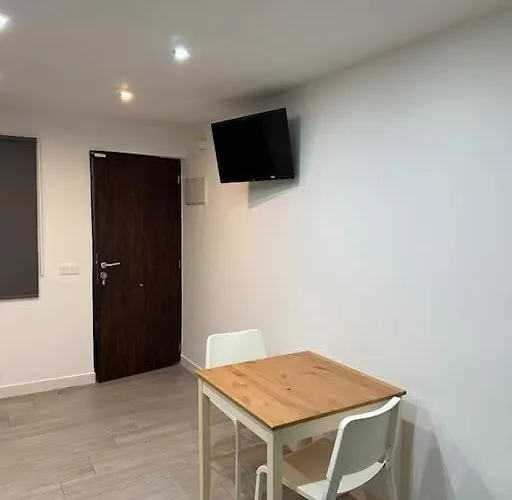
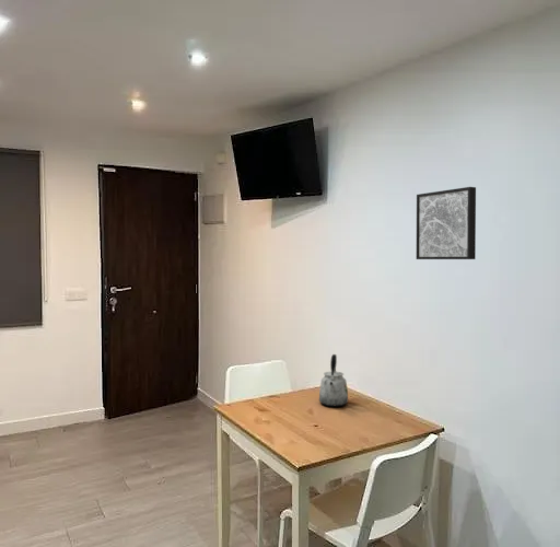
+ wall art (444, 224)
+ kettle (332, 381)
